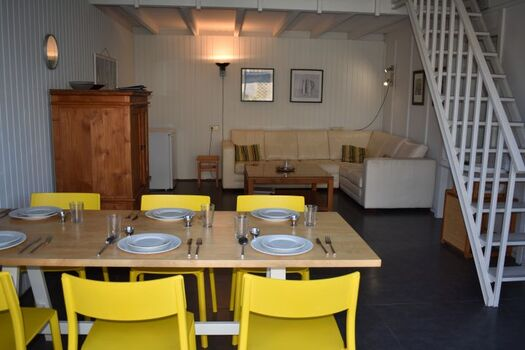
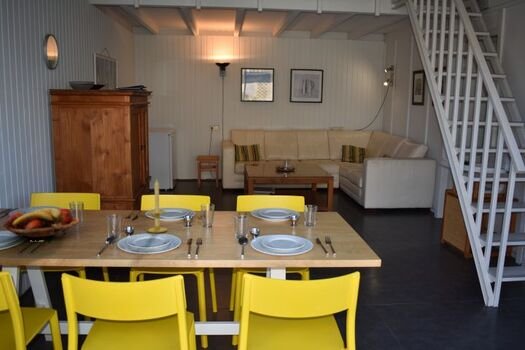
+ candle (157, 204)
+ fruit basket (43, 221)
